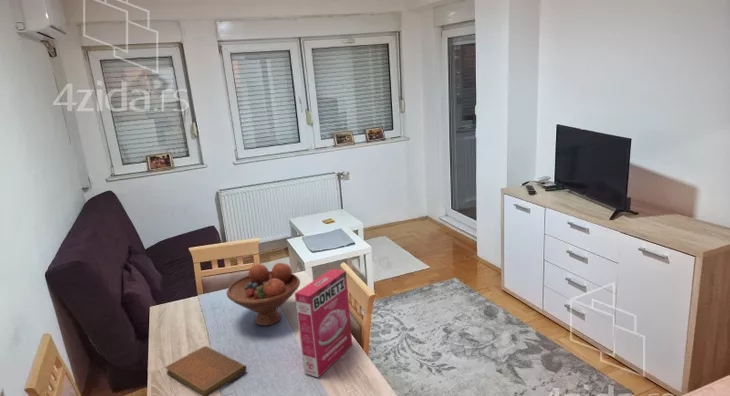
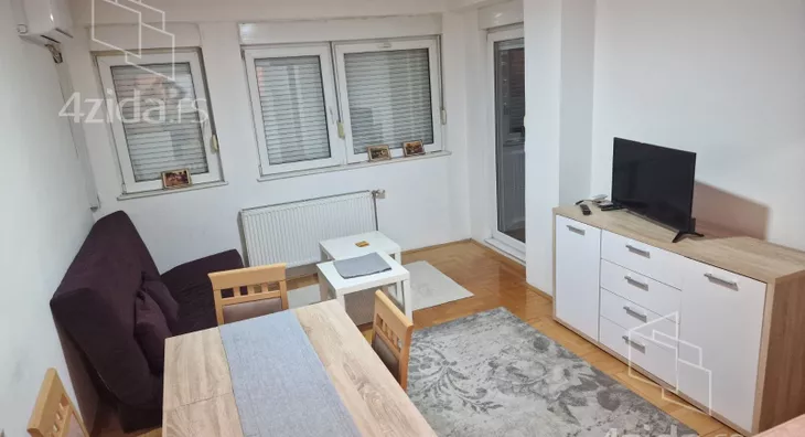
- cereal box (325, 320)
- notebook (205, 369)
- fruit bowl (265, 295)
